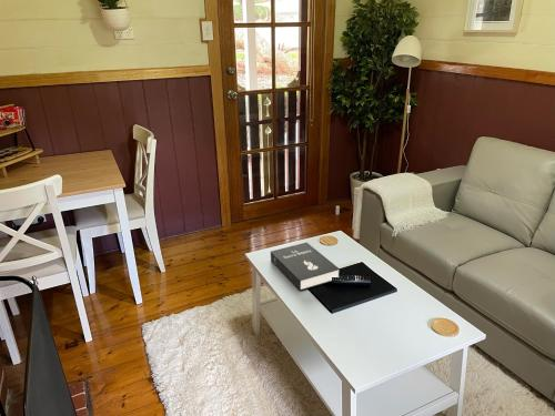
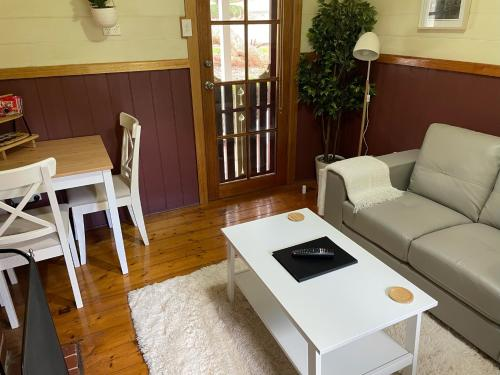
- booklet (303, 264)
